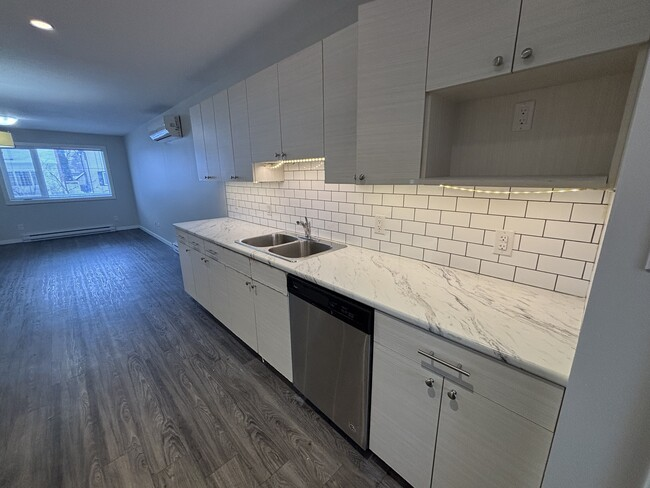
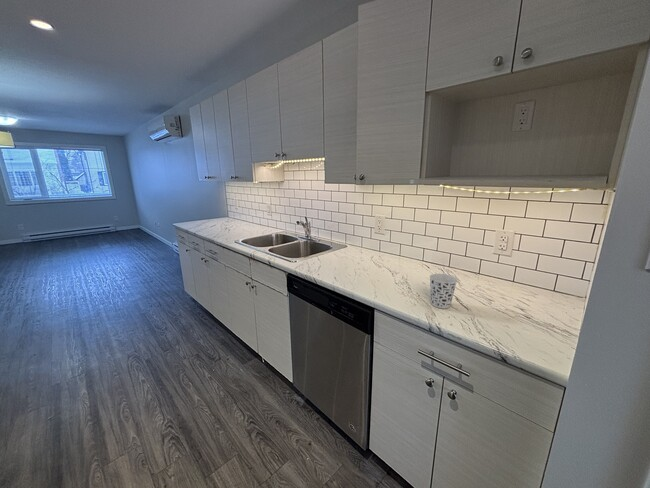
+ cup (441, 291)
